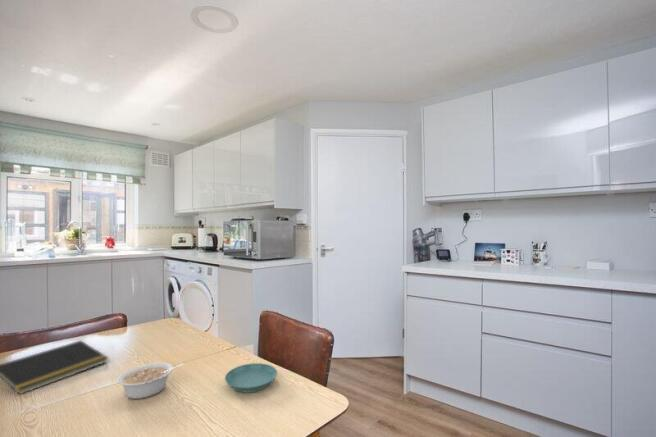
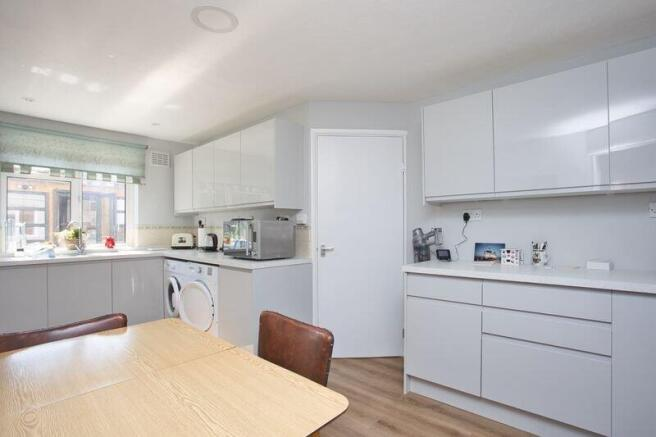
- notepad (54, 363)
- legume (148, 379)
- saucer (251, 378)
